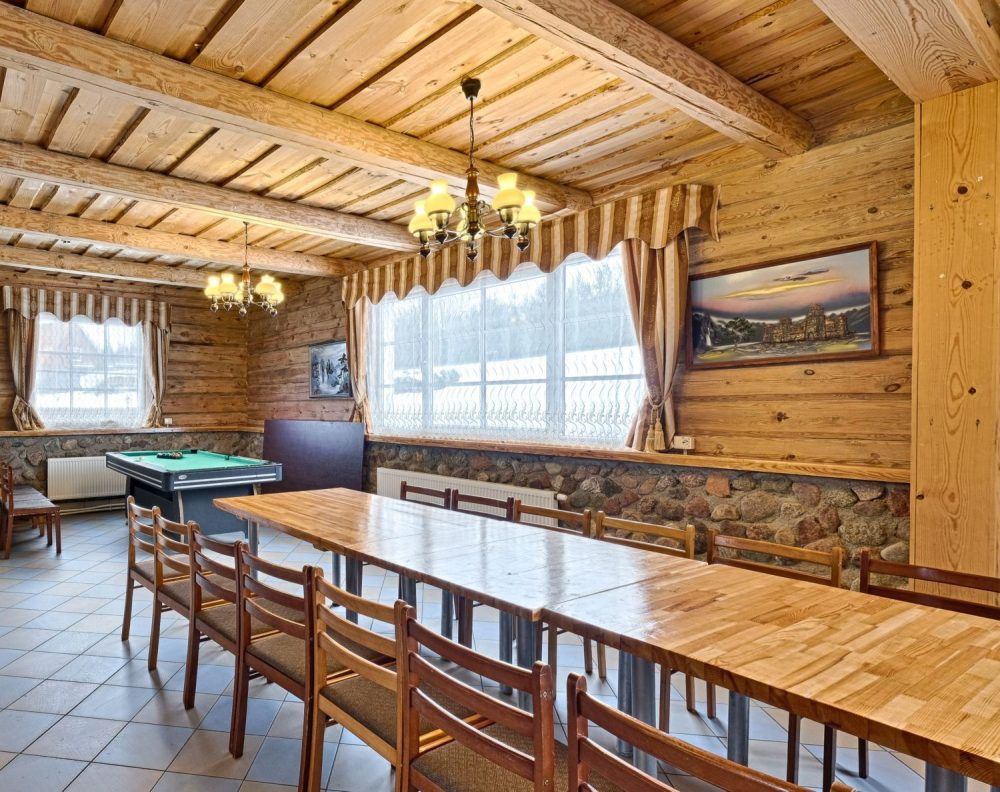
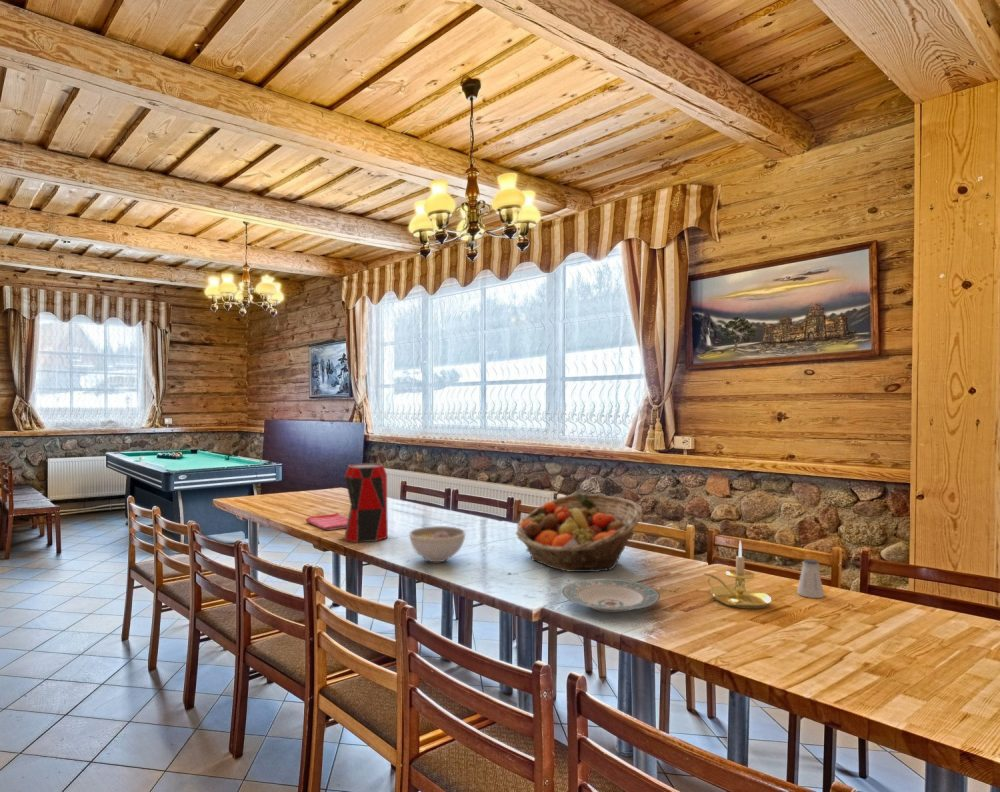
+ fruit basket (577, 530)
+ saltshaker (810, 577)
+ candle holder (735, 570)
+ bowl (437, 546)
+ plate (610, 598)
+ vase (366, 501)
+ dish towel (332, 521)
